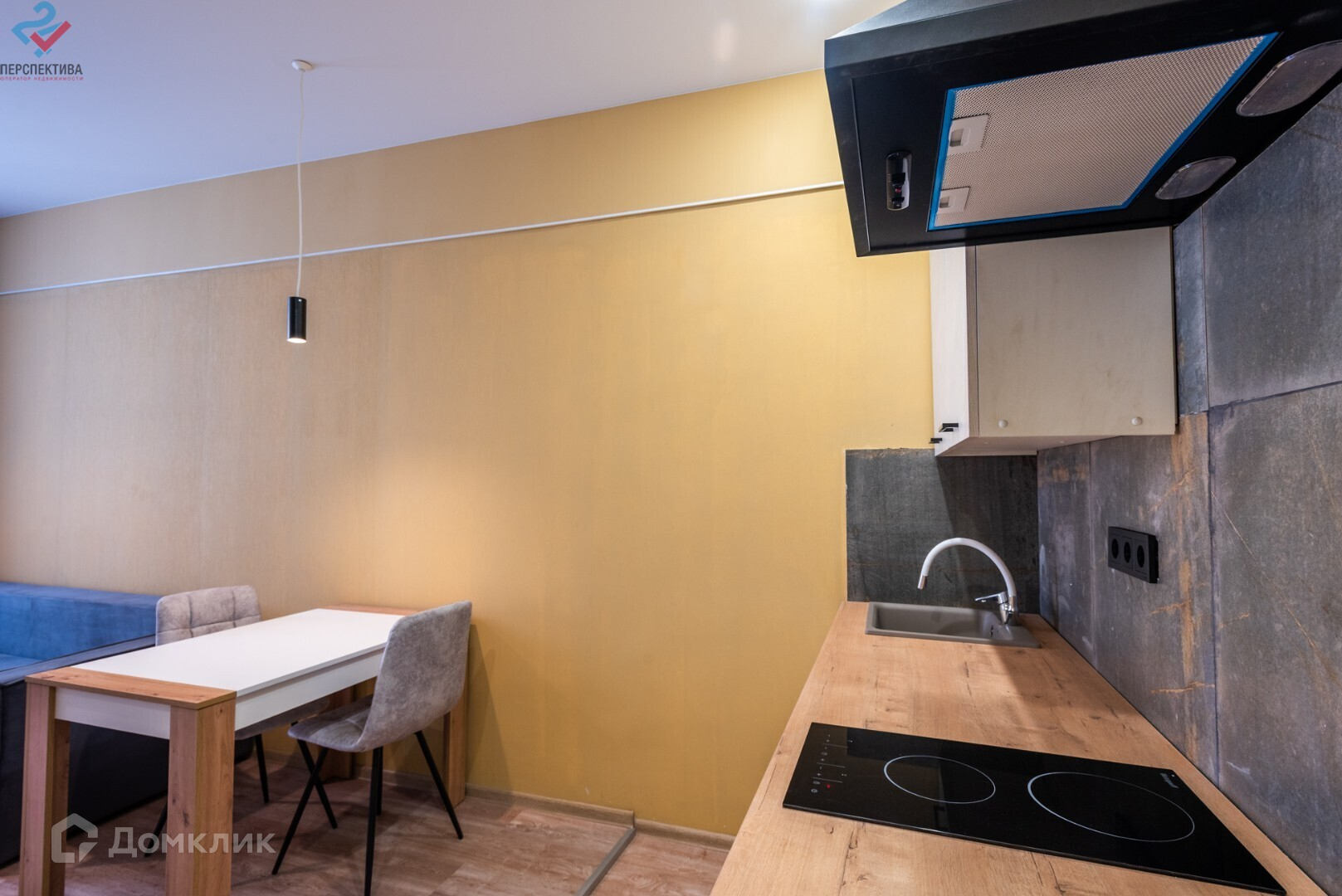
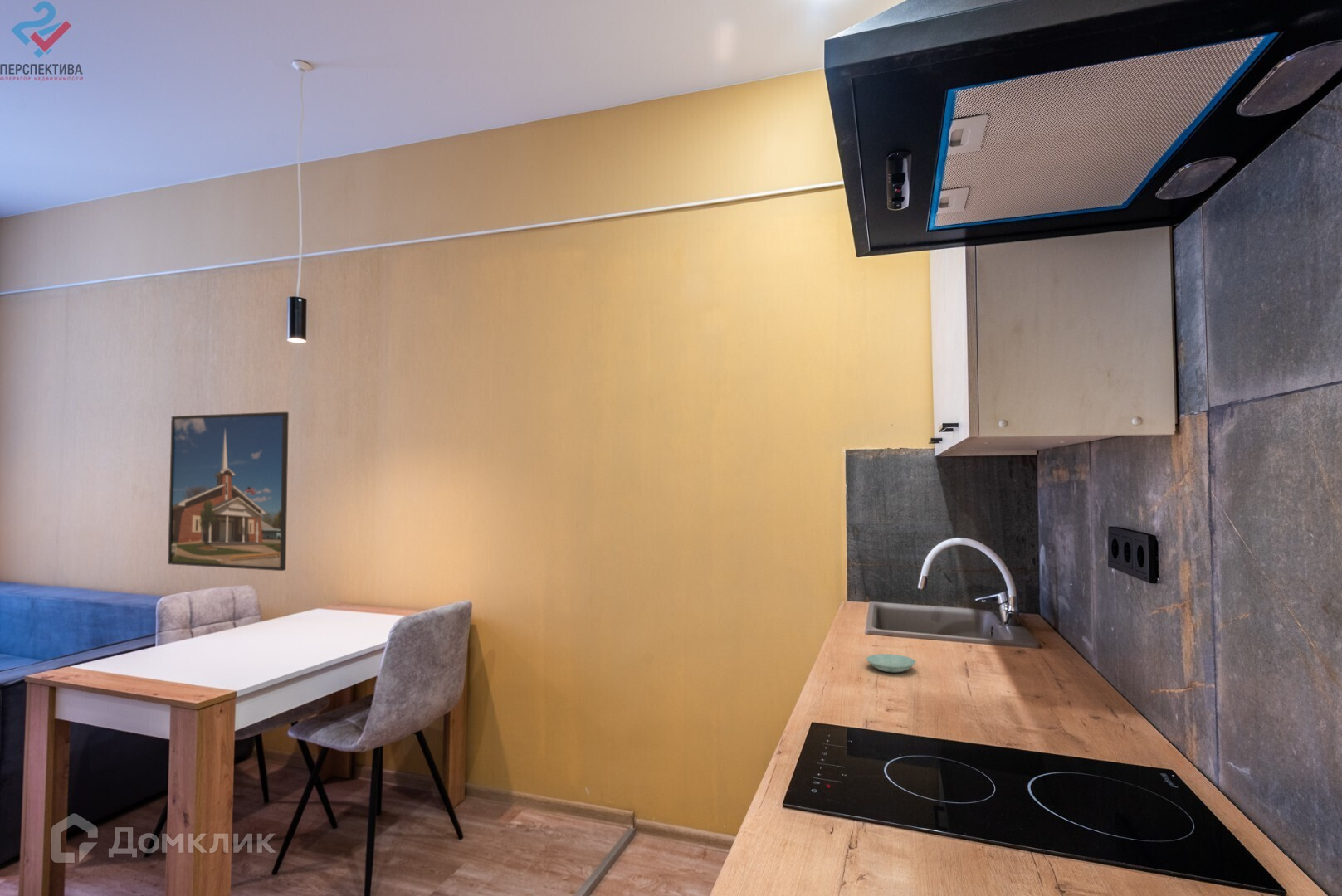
+ saucer (891, 664)
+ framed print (226, 490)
